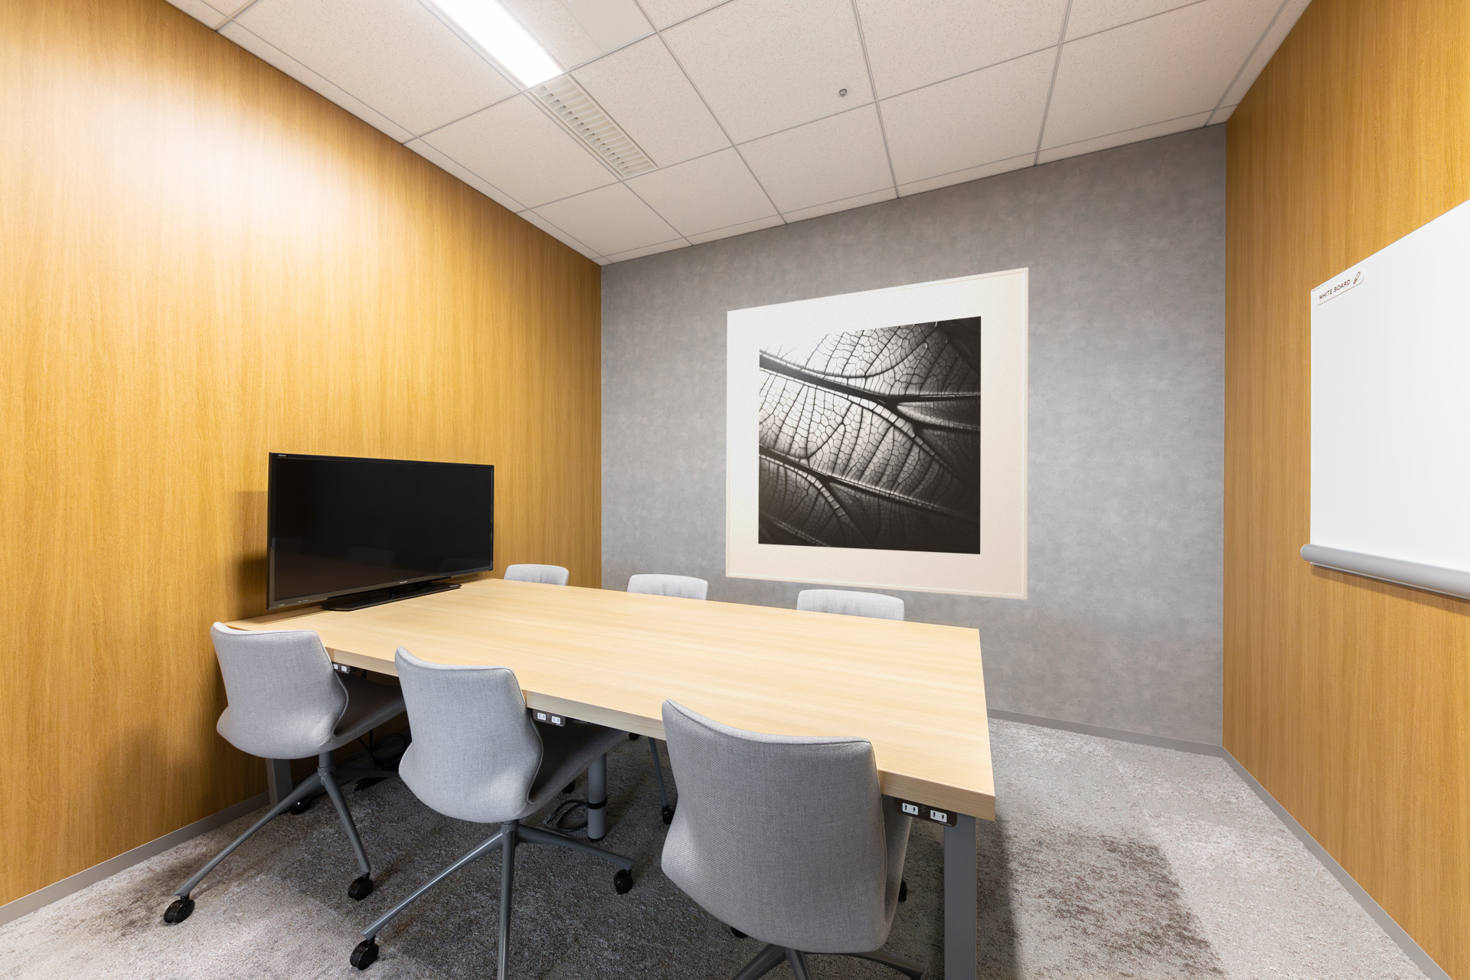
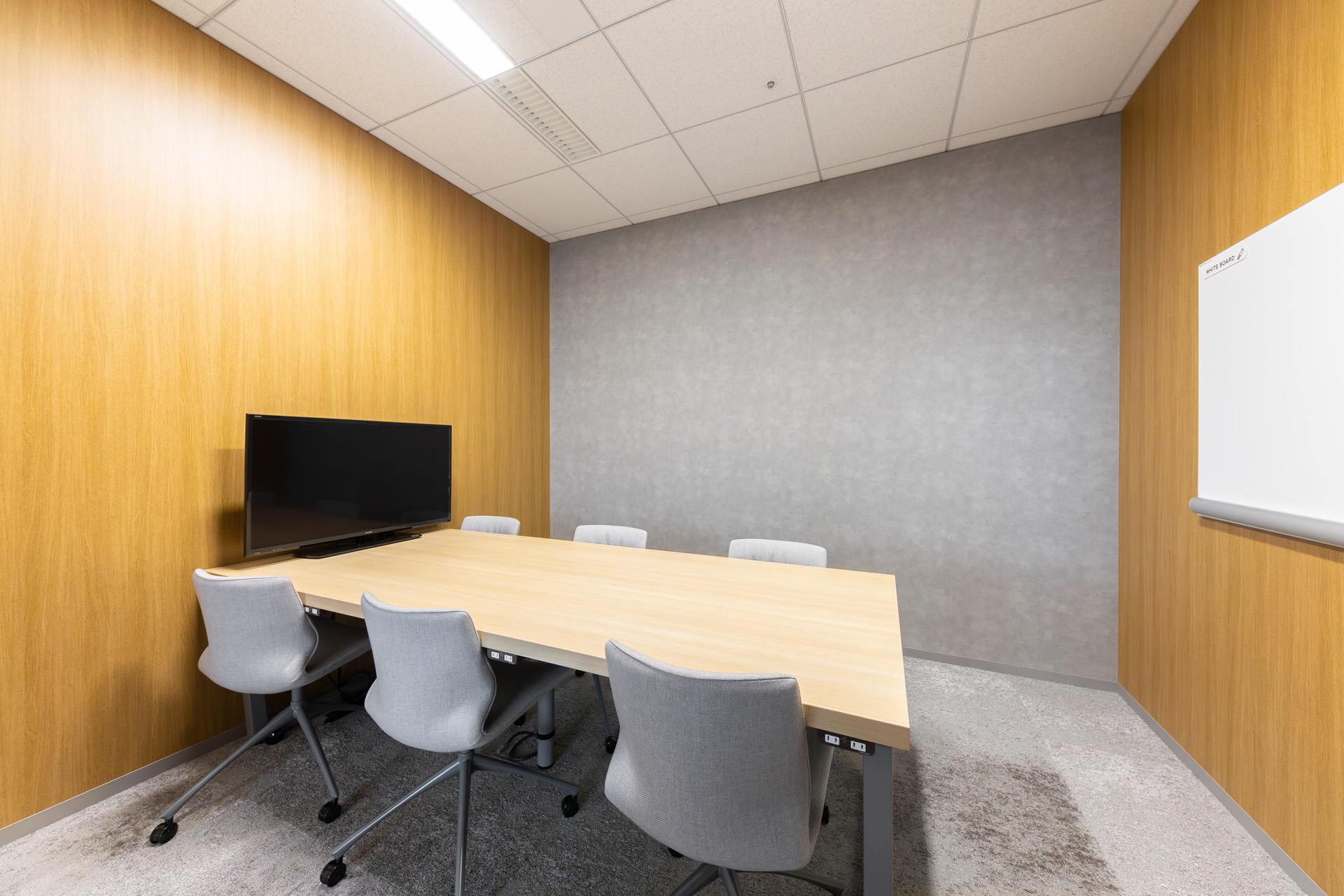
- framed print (861, 439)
